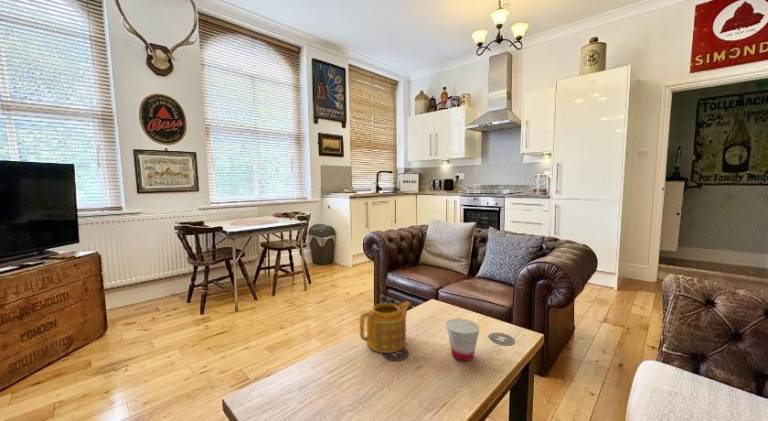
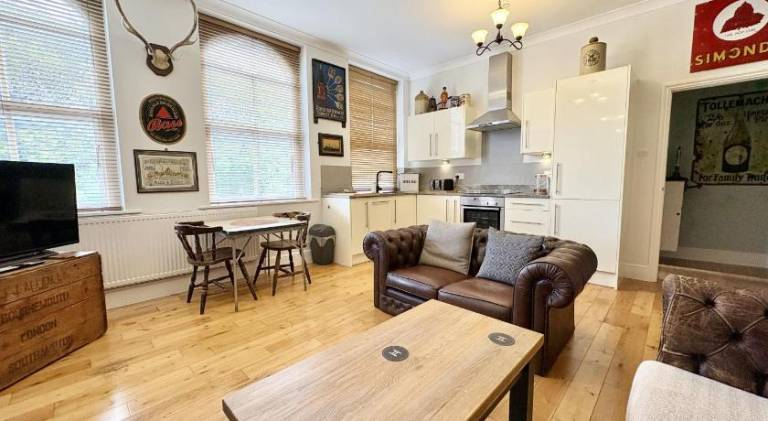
- teapot (387, 324)
- cup (462, 340)
